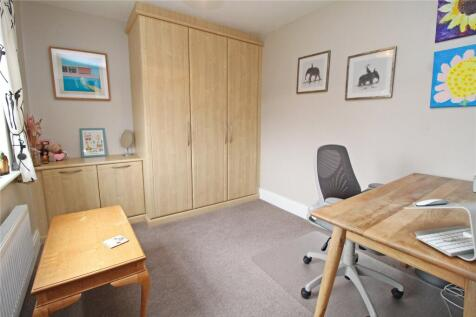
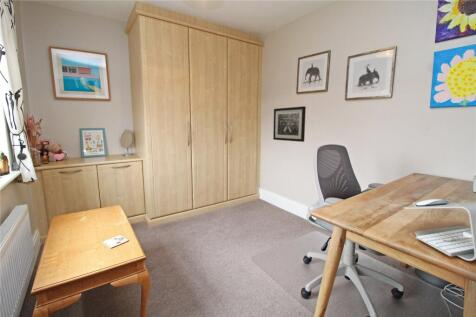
+ wall art (288, 124)
